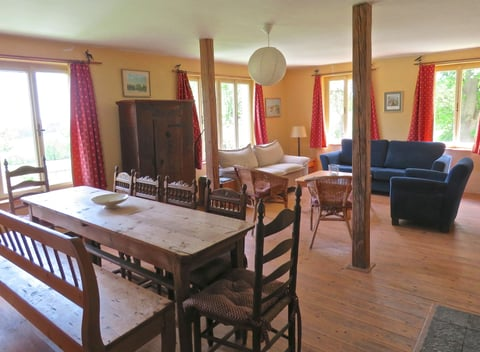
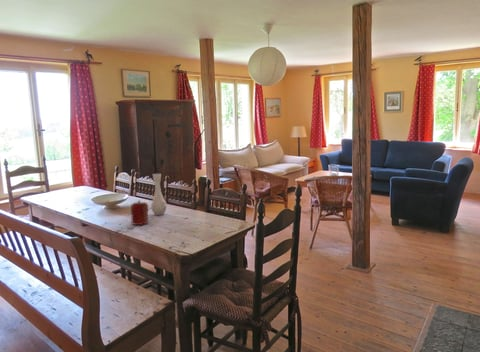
+ candle (139, 211)
+ vase (158, 194)
